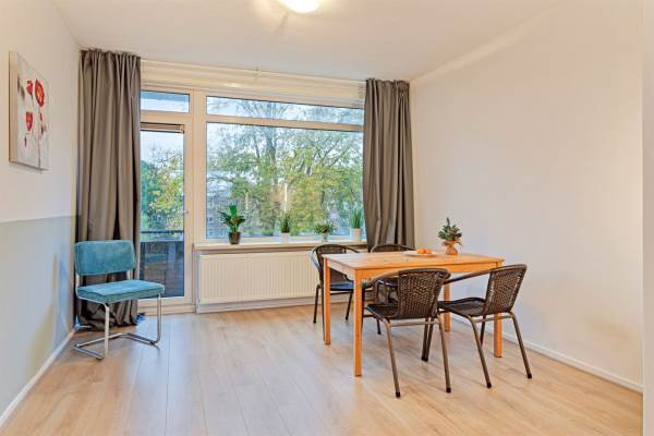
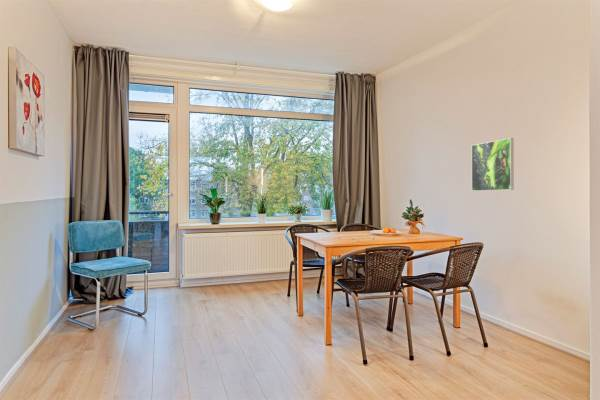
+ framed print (491, 166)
